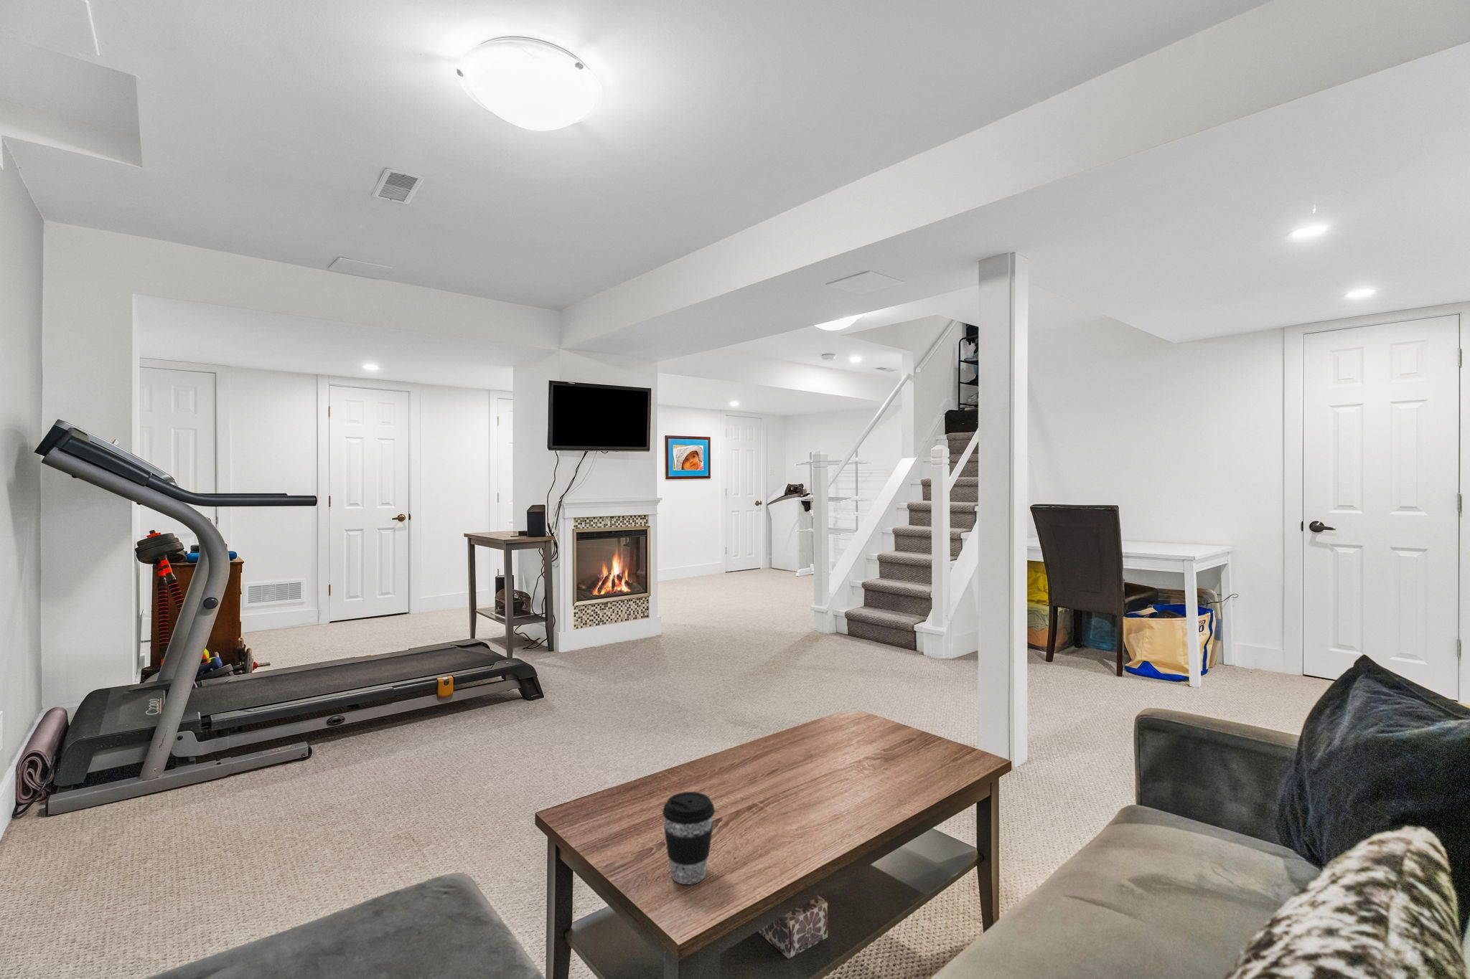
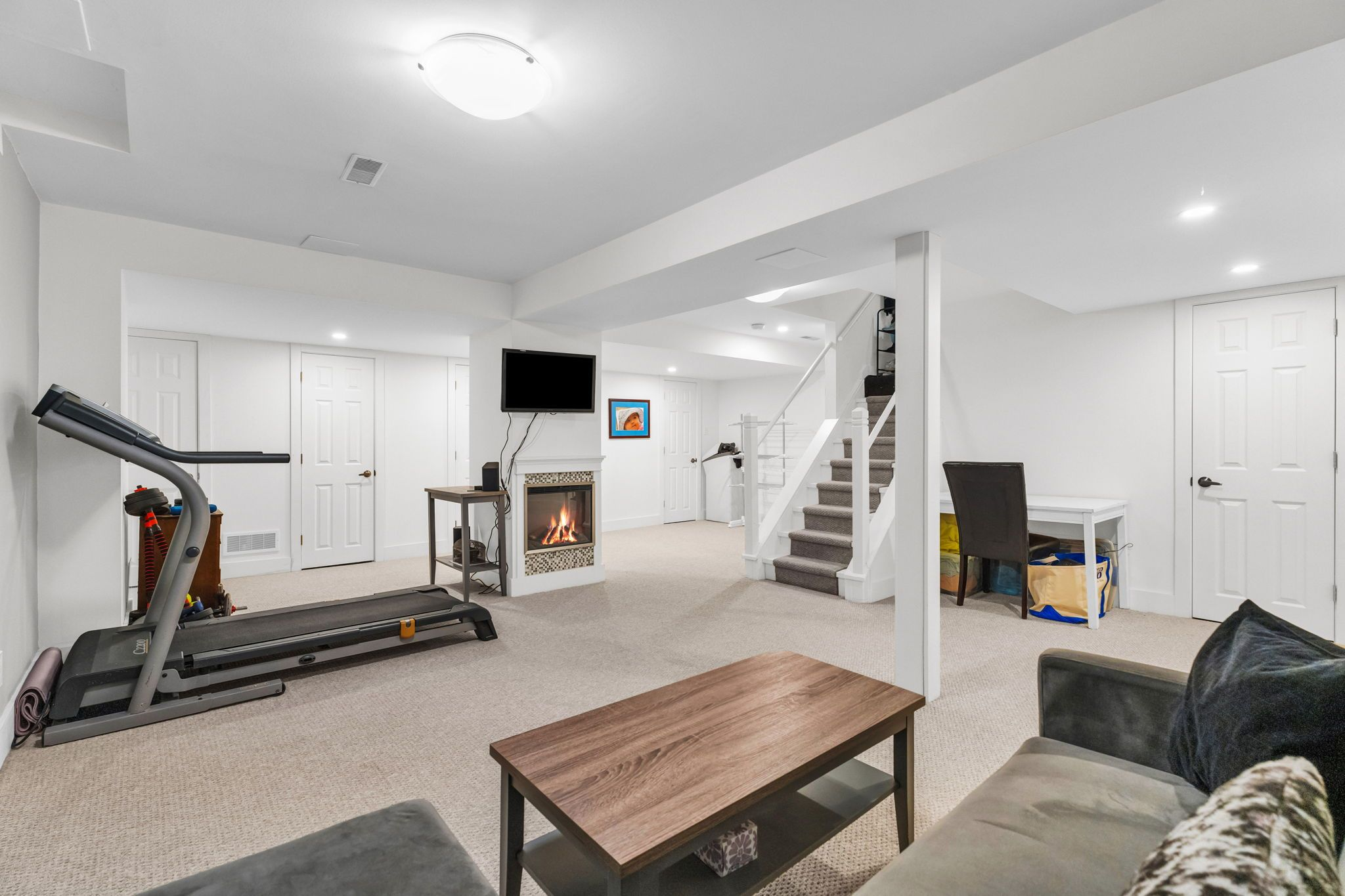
- coffee cup (689, 838)
